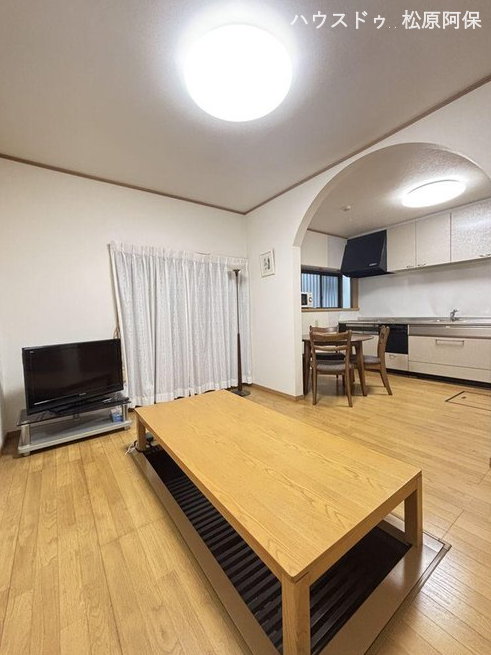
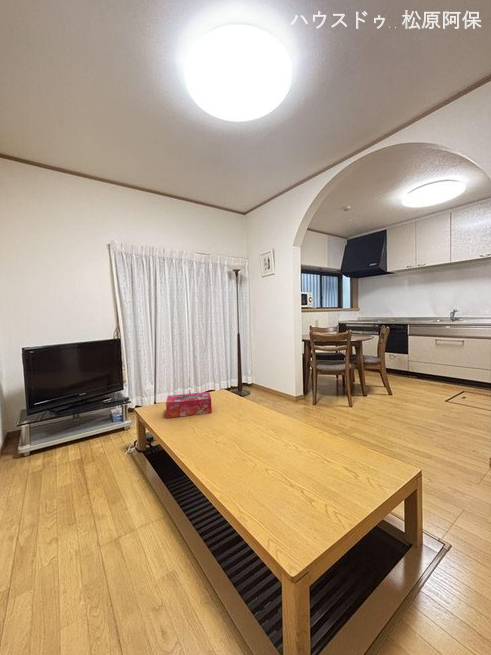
+ tissue box (189, 404)
